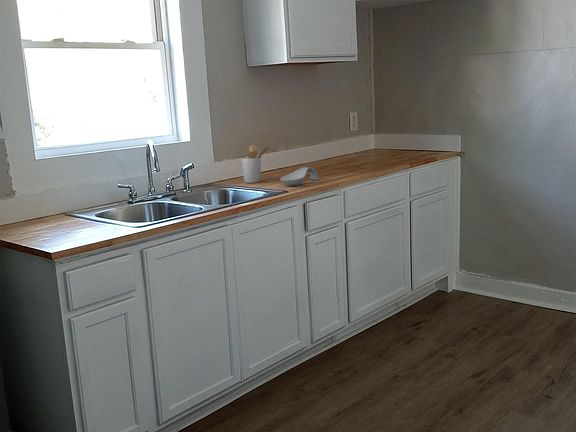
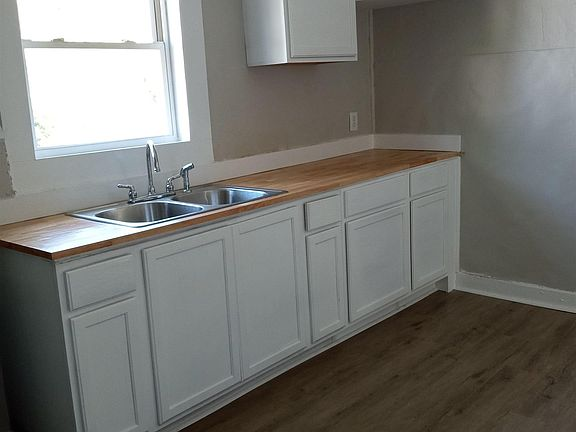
- spoon rest (300, 175)
- utensil holder (256, 163)
